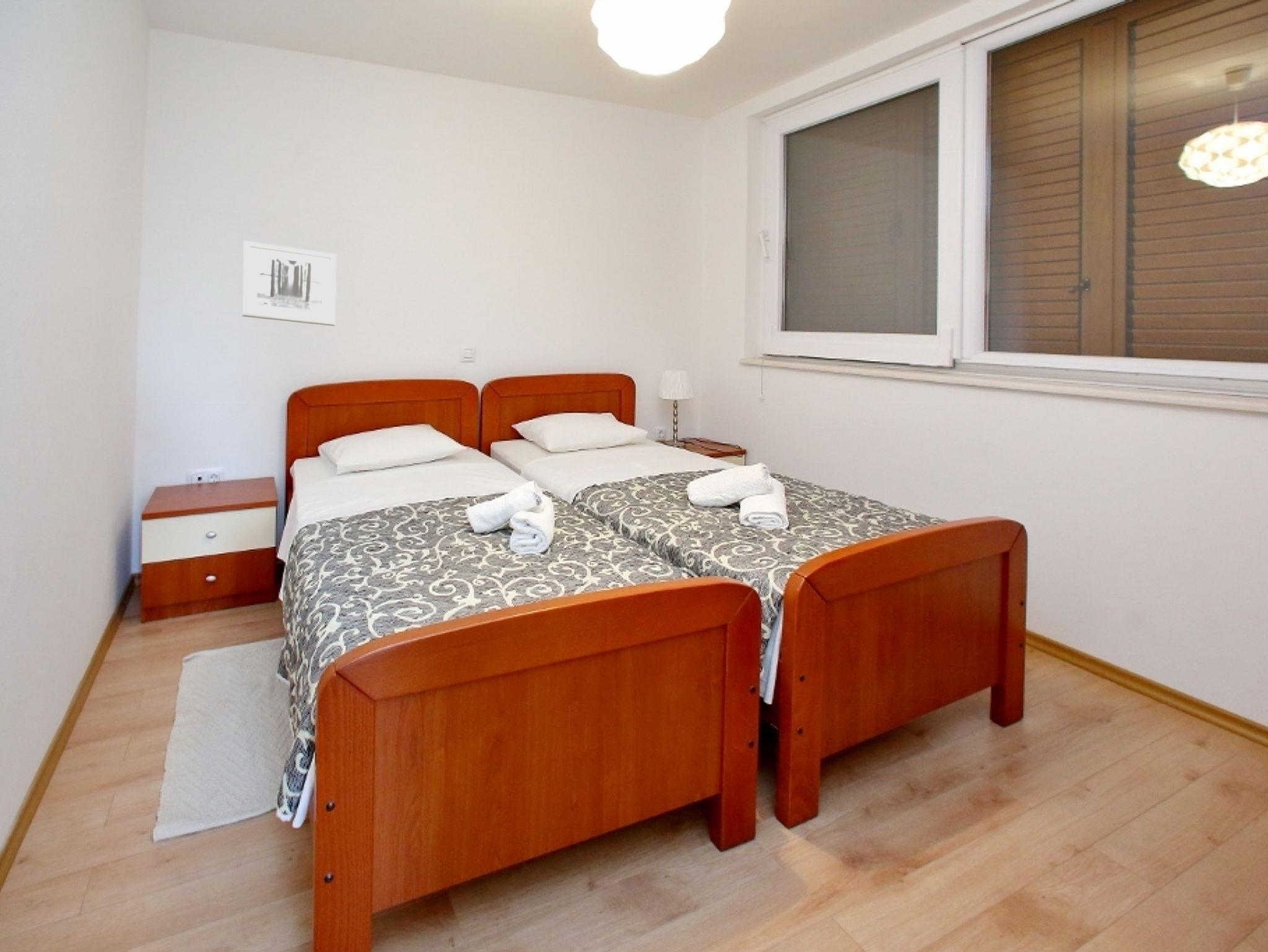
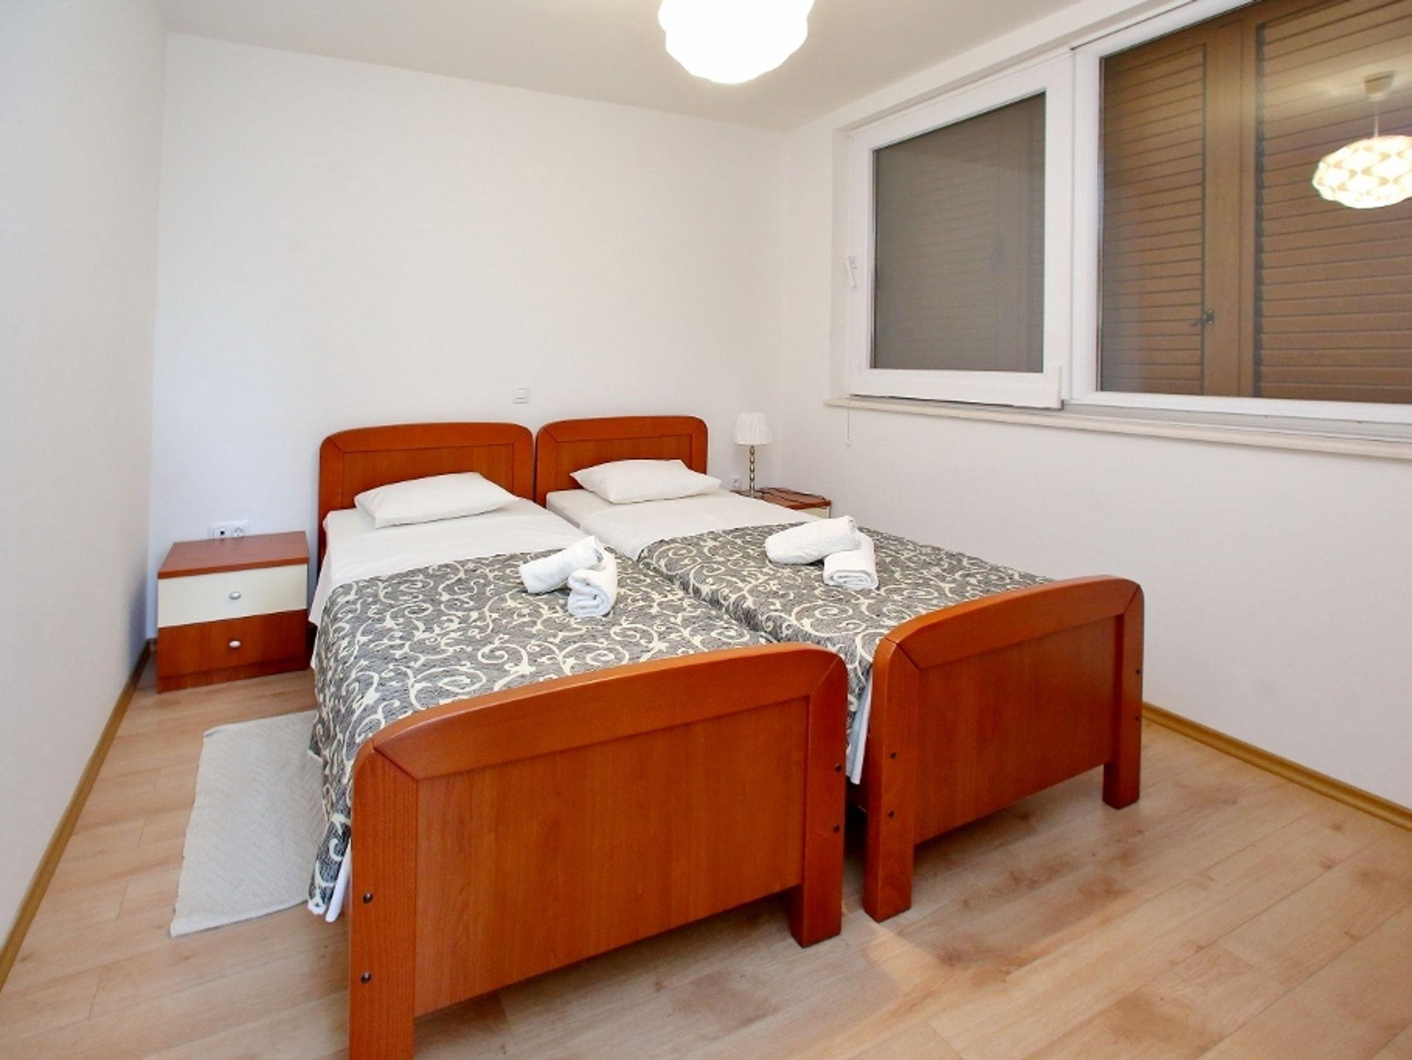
- wall art (290, 284)
